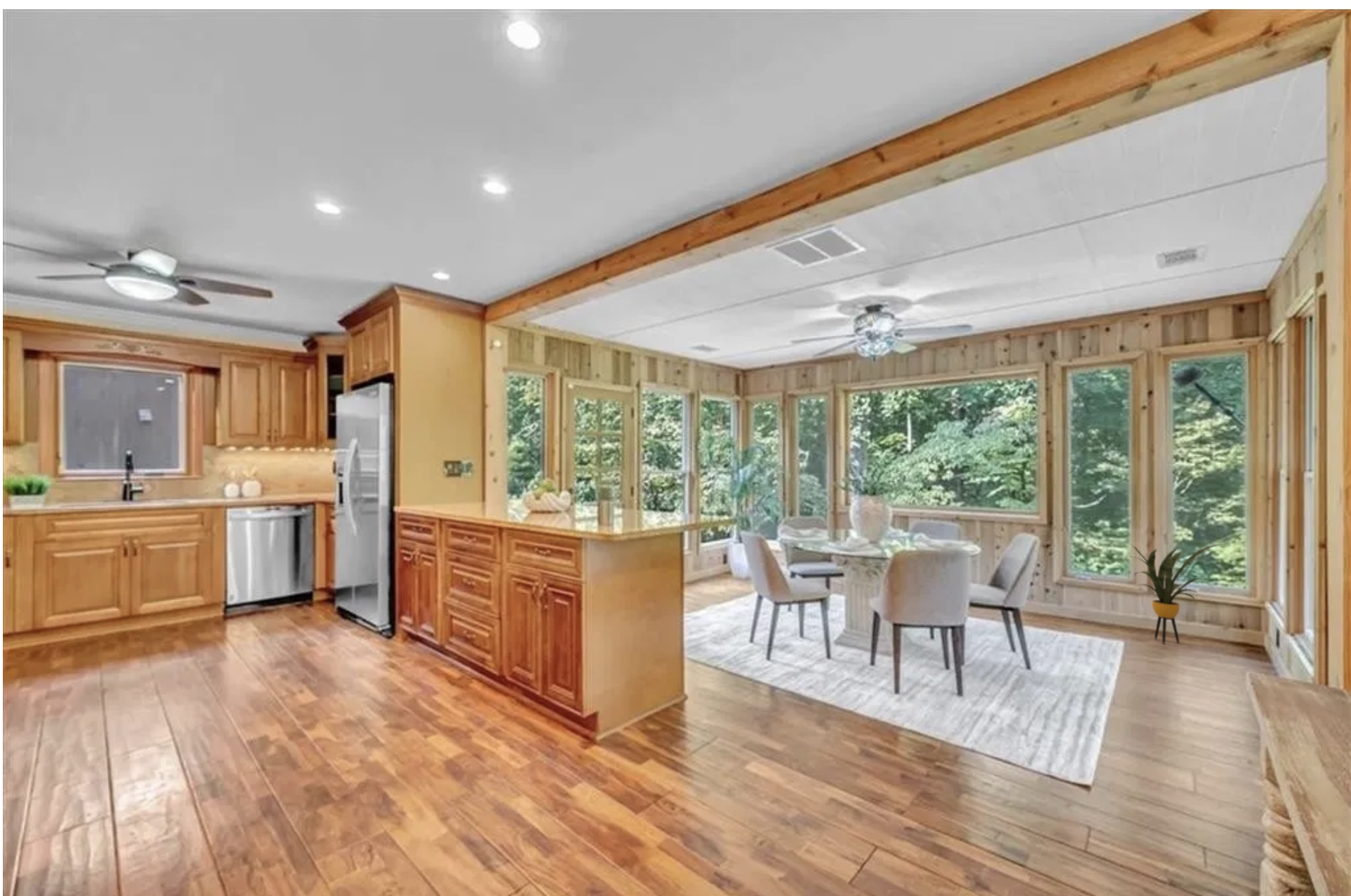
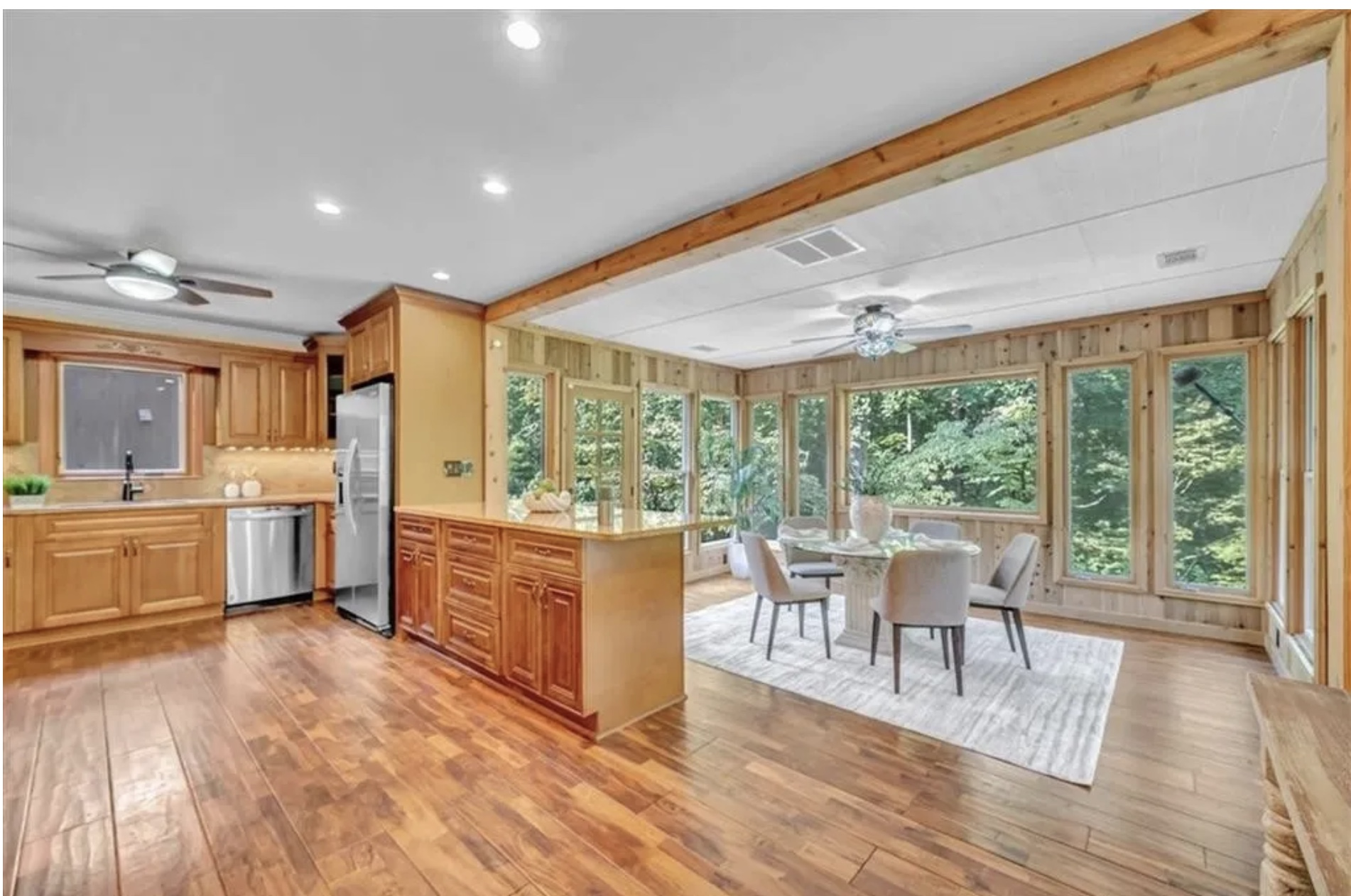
- house plant (1172, 592)
